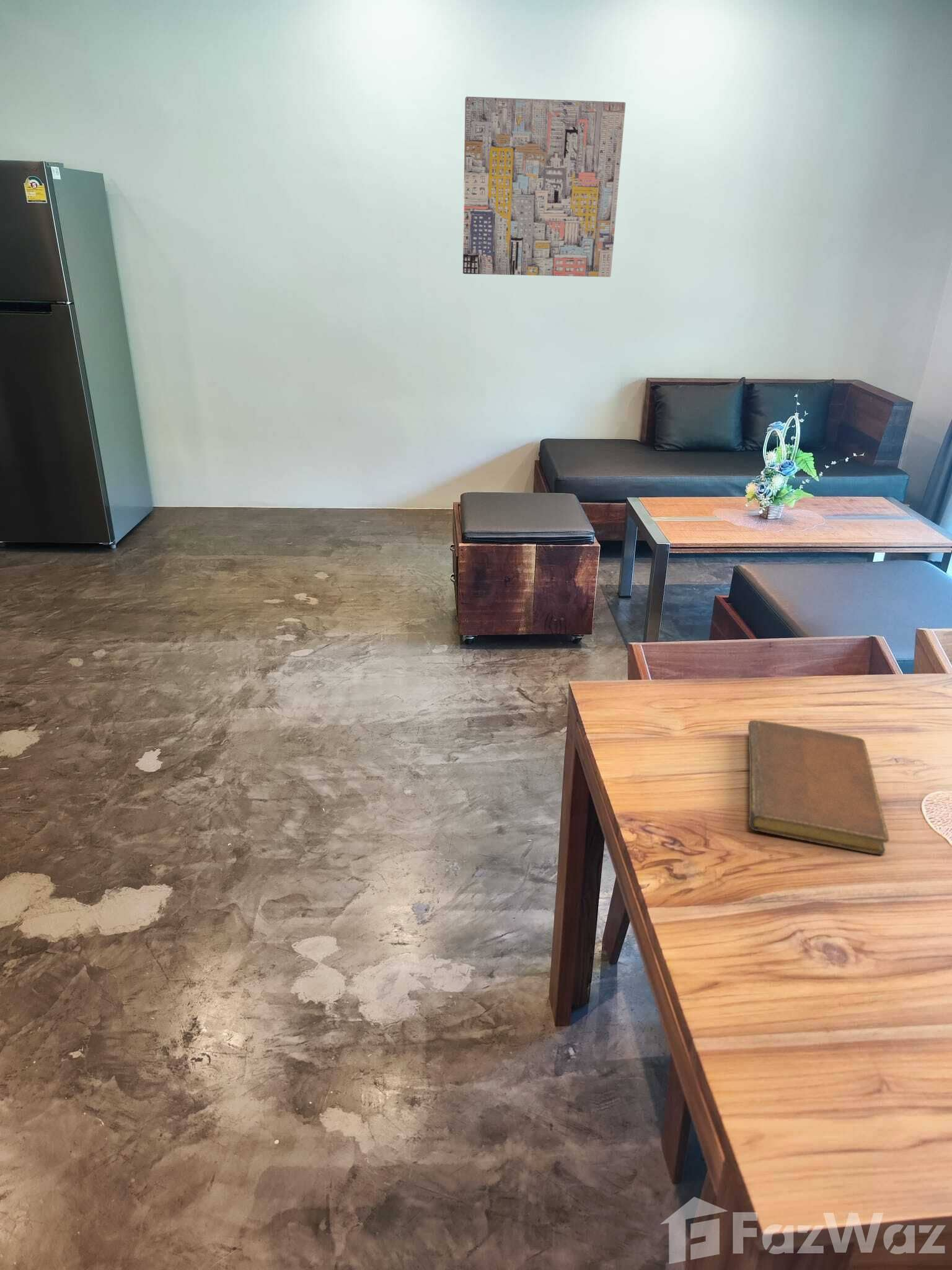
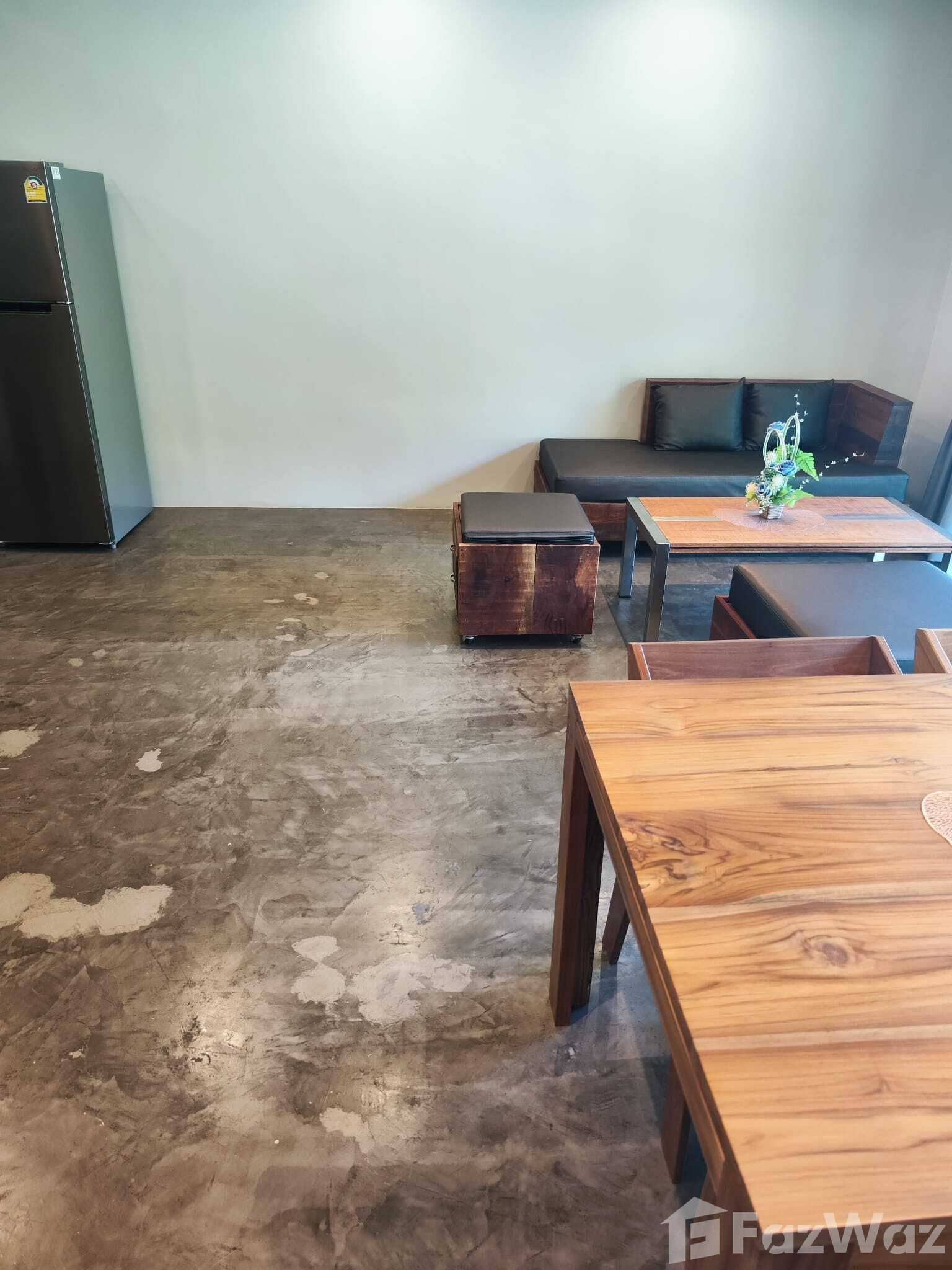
- notebook (810, 780)
- wall art (540, 191)
